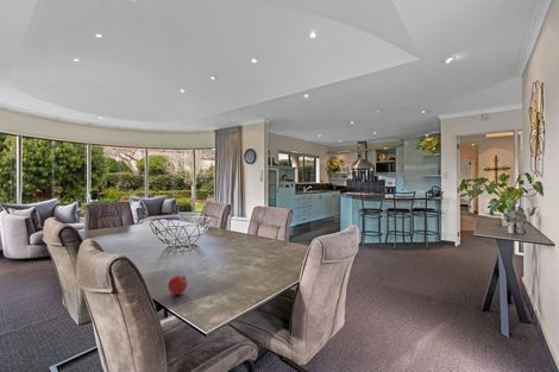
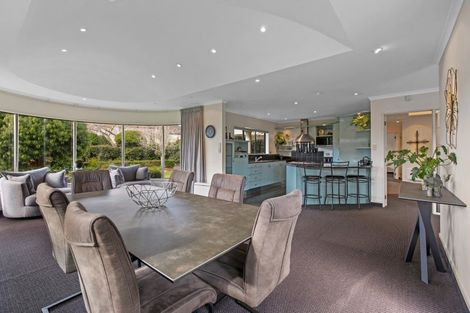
- fruit (177, 284)
